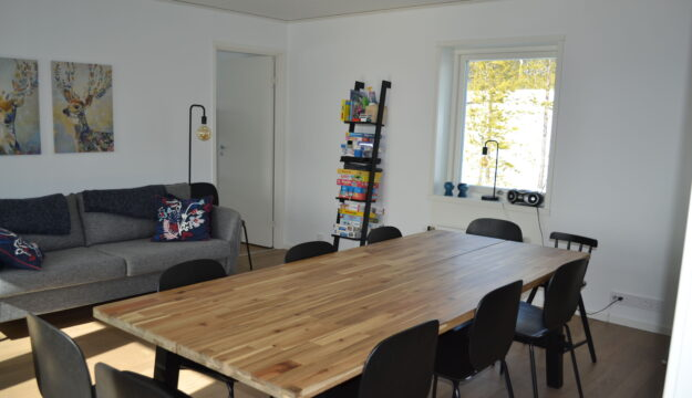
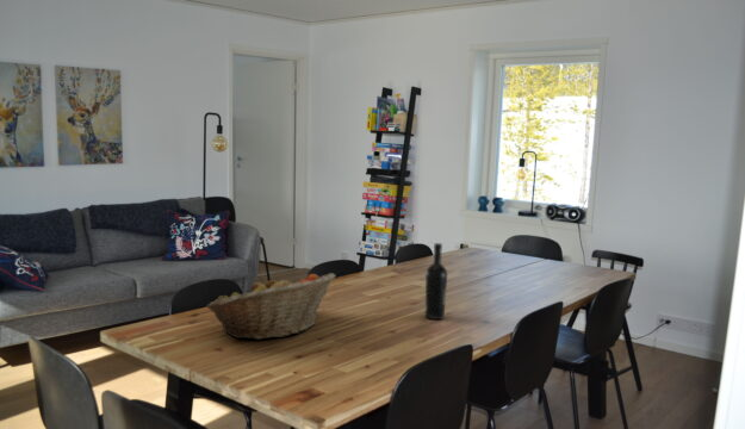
+ wine bottle (436, 280)
+ fruit basket (274, 300)
